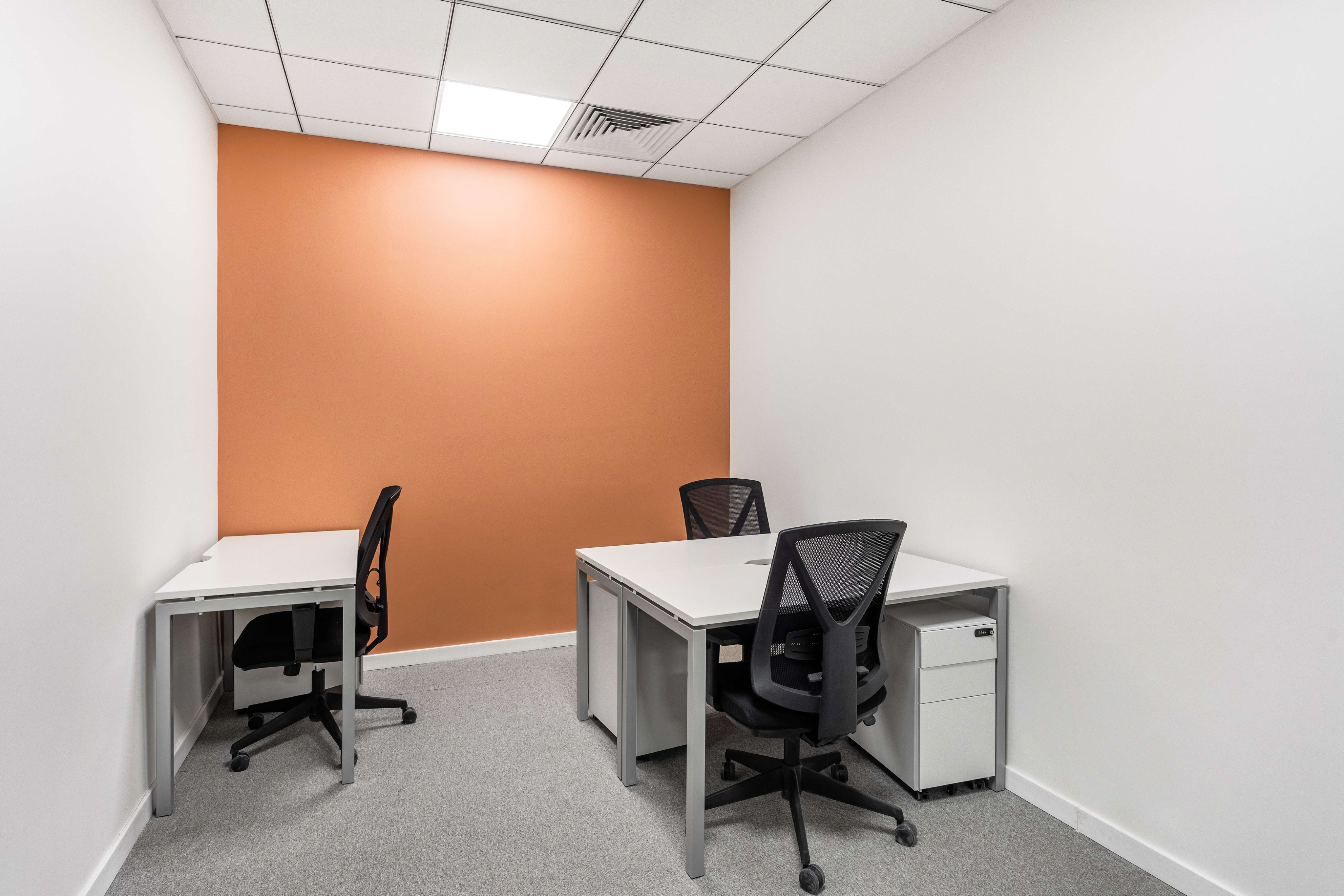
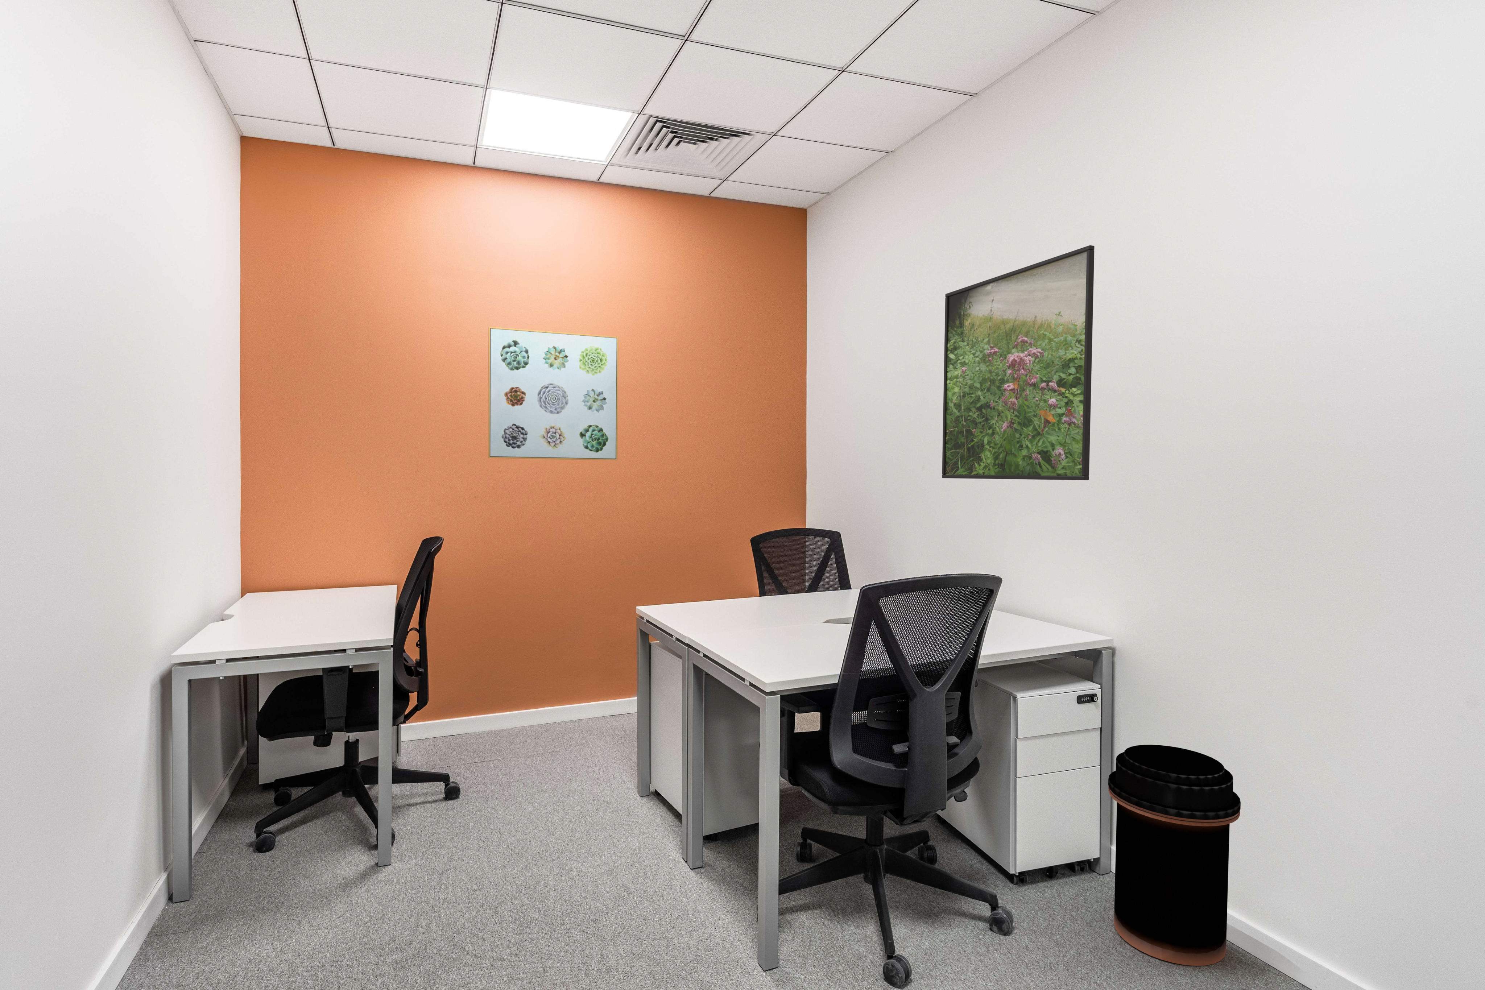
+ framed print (1009, 376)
+ wall art (555, 396)
+ trash can (1170, 847)
